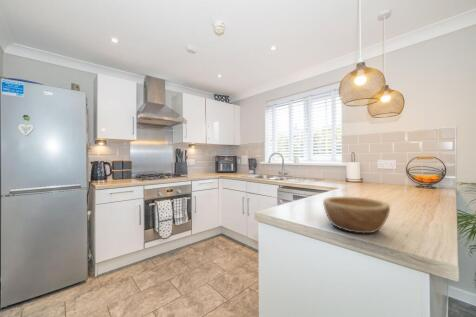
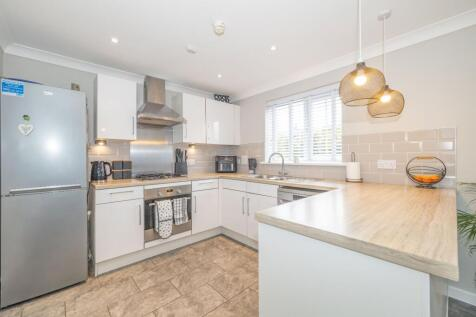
- bowl (354, 214)
